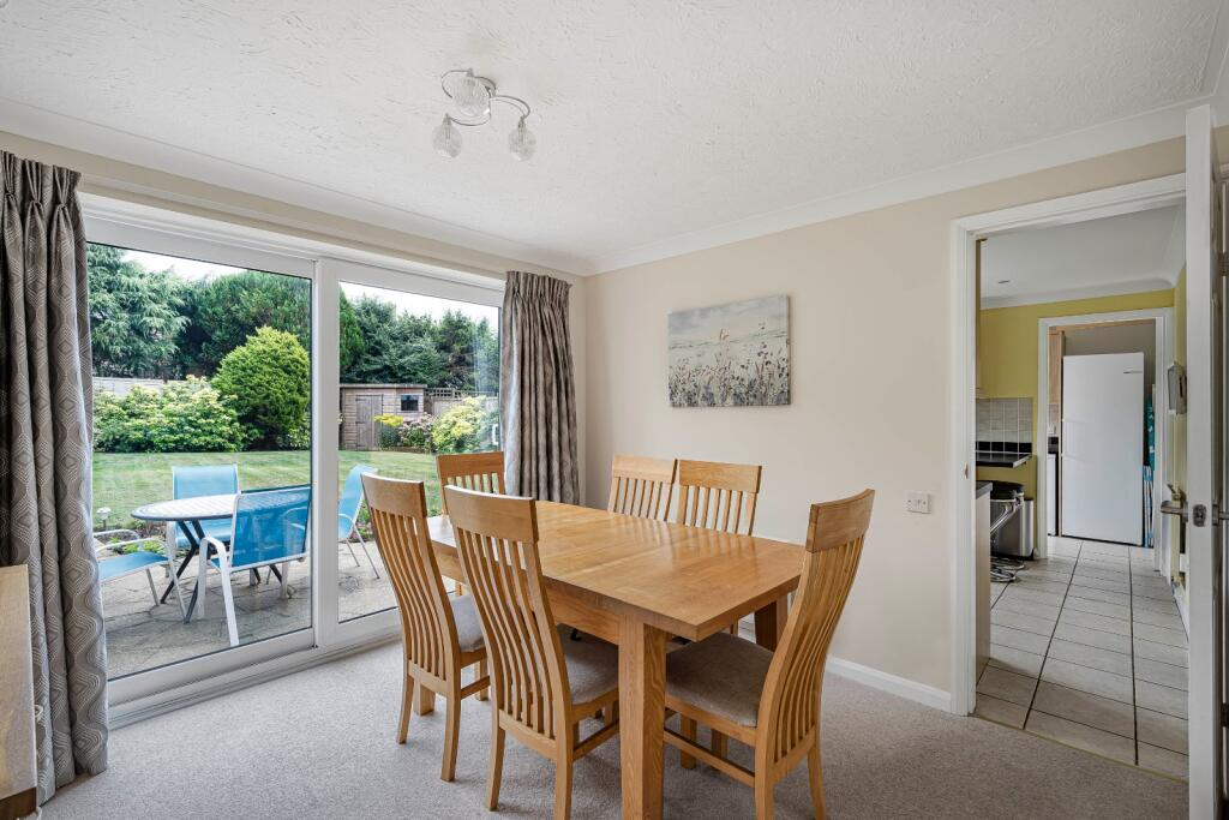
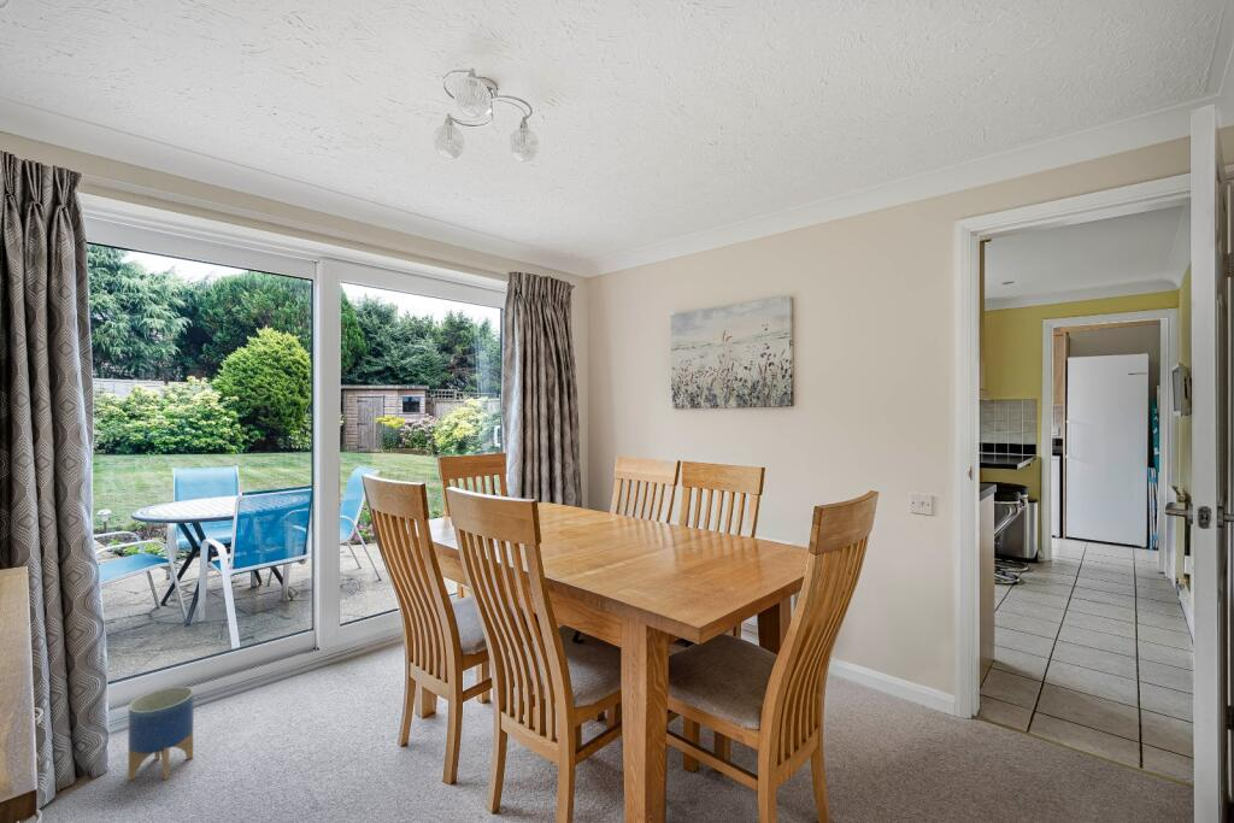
+ planter (161, 733)
